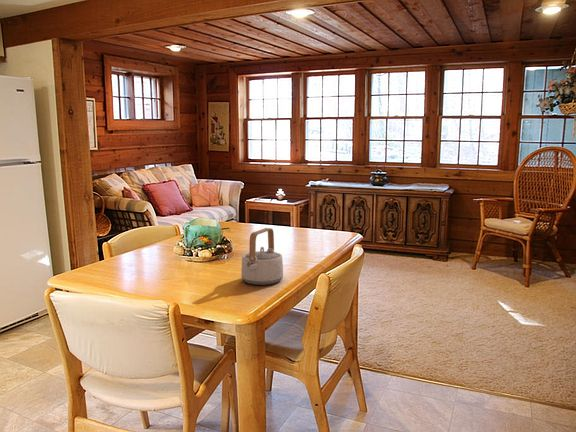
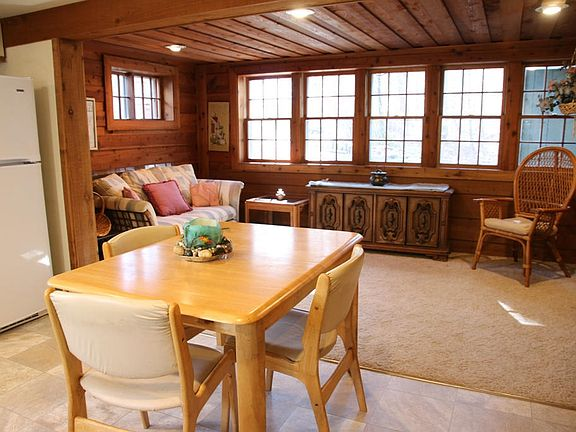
- teapot (260, 256)
